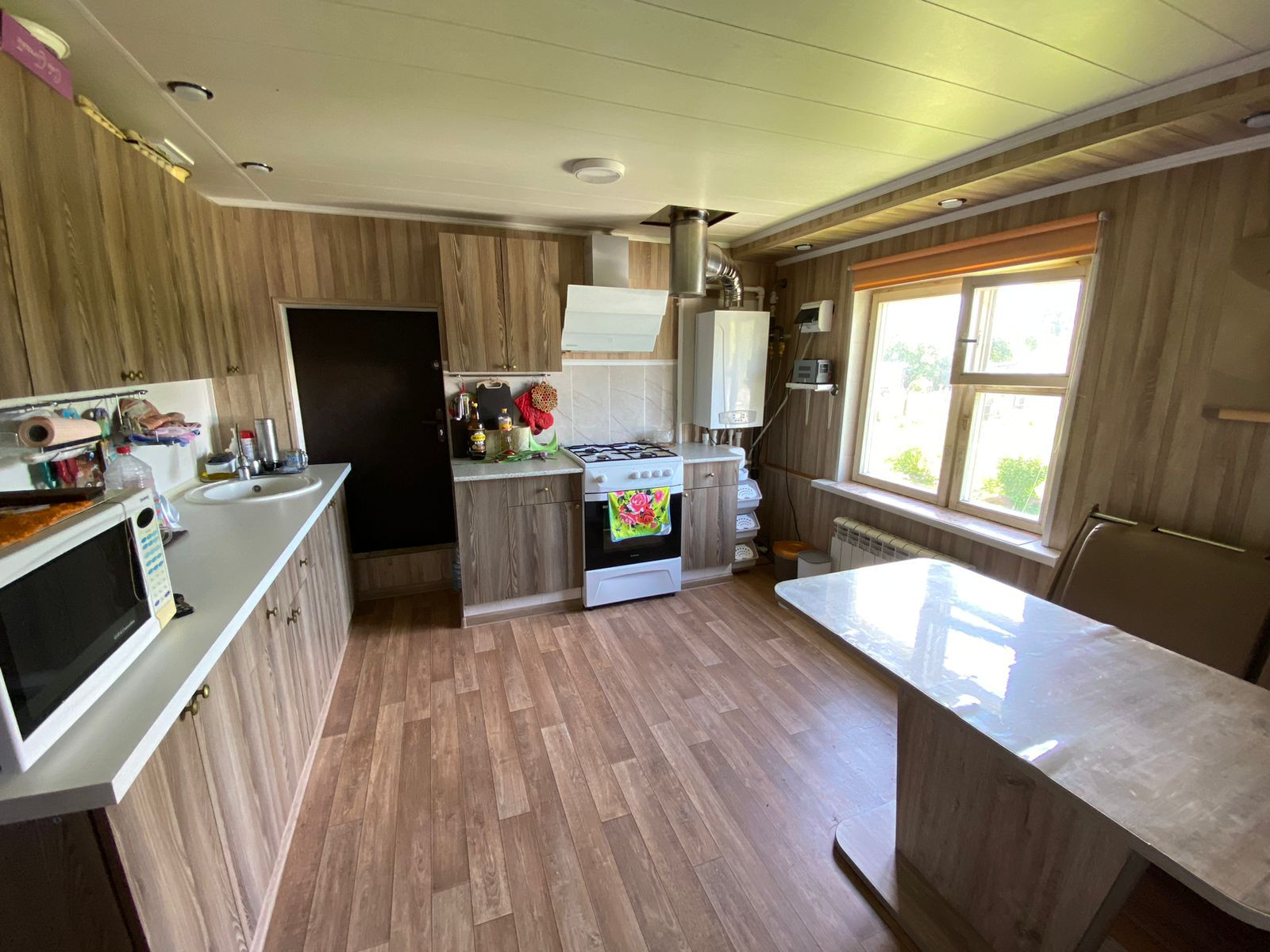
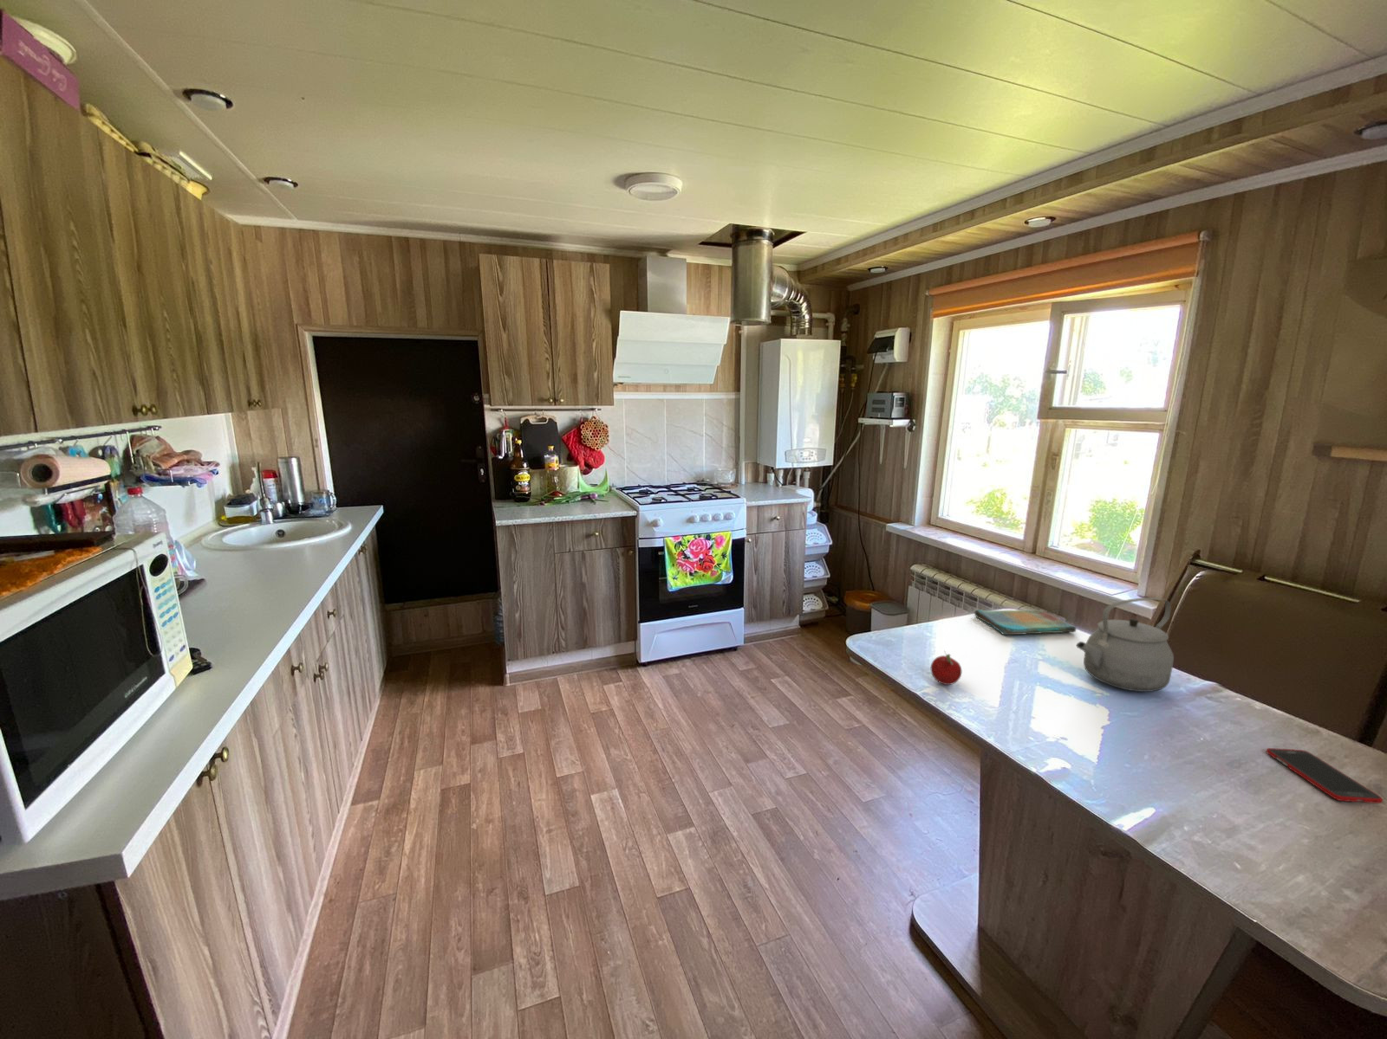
+ cell phone (1320, 774)
+ tea kettle (1121, 642)
+ dish towel (1023, 620)
+ fruit (948, 666)
